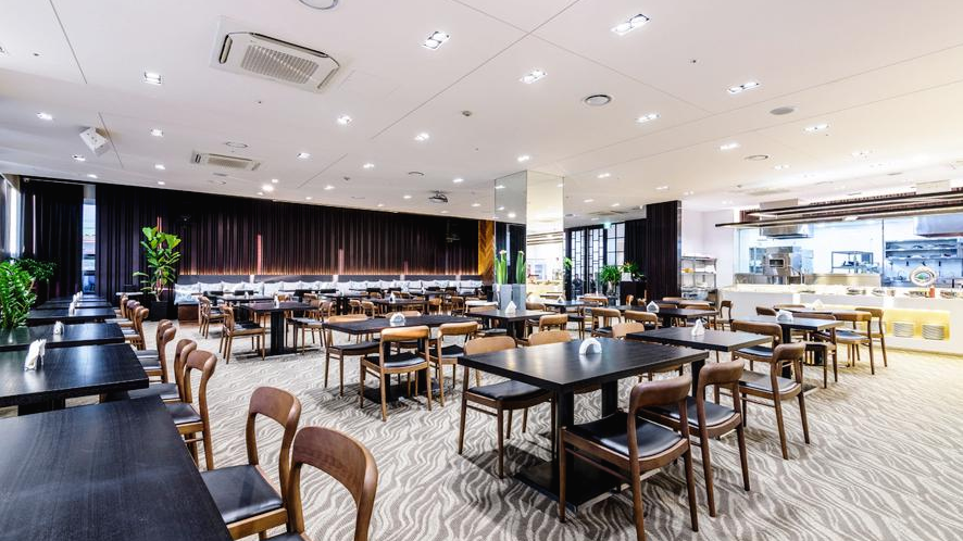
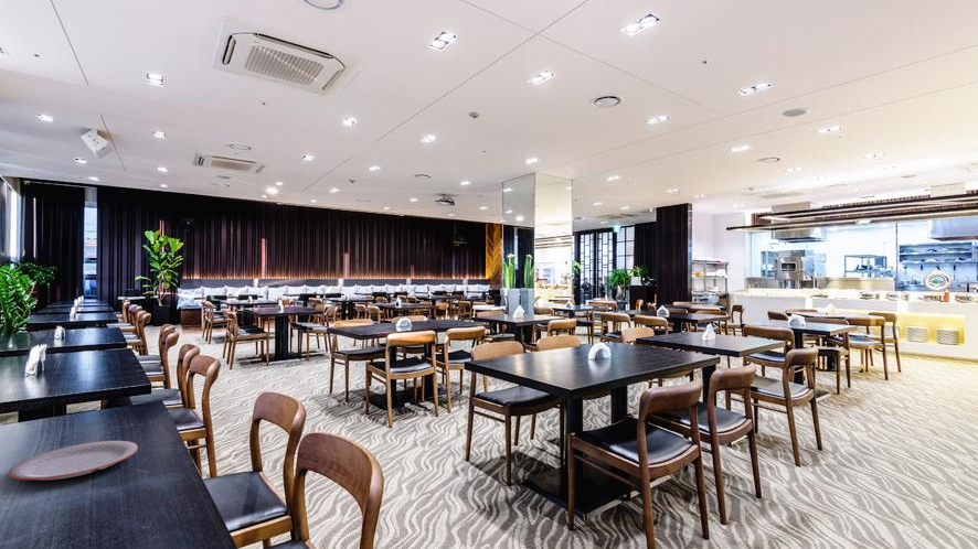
+ plate (77, 461)
